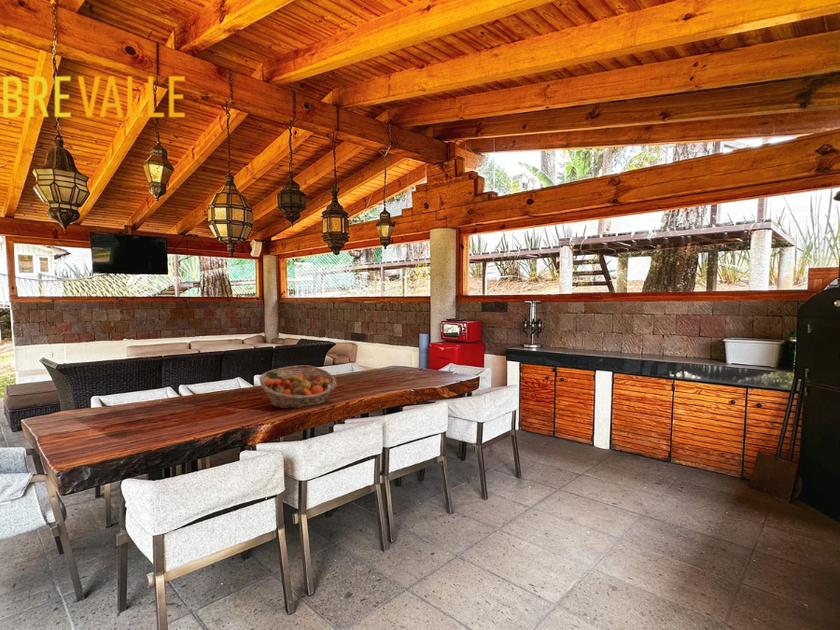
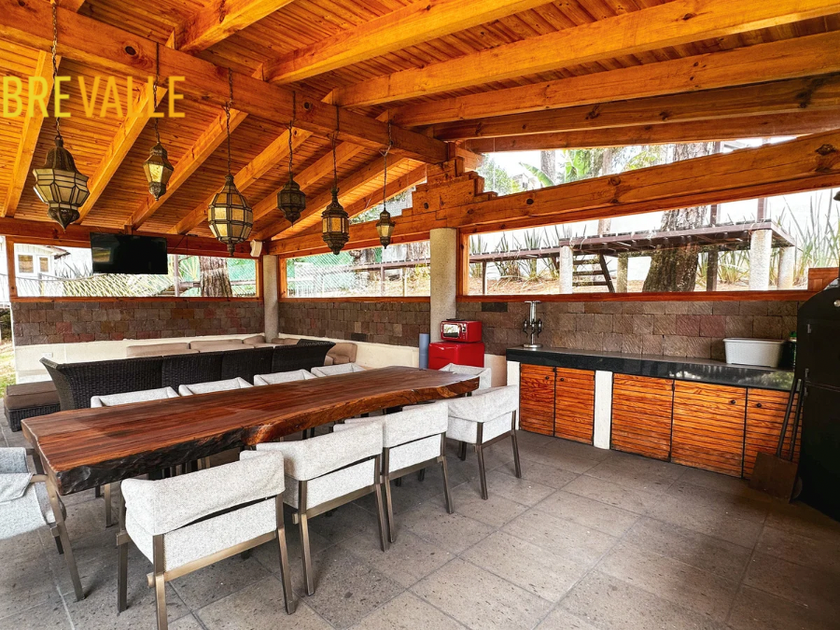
- fruit basket (299, 386)
